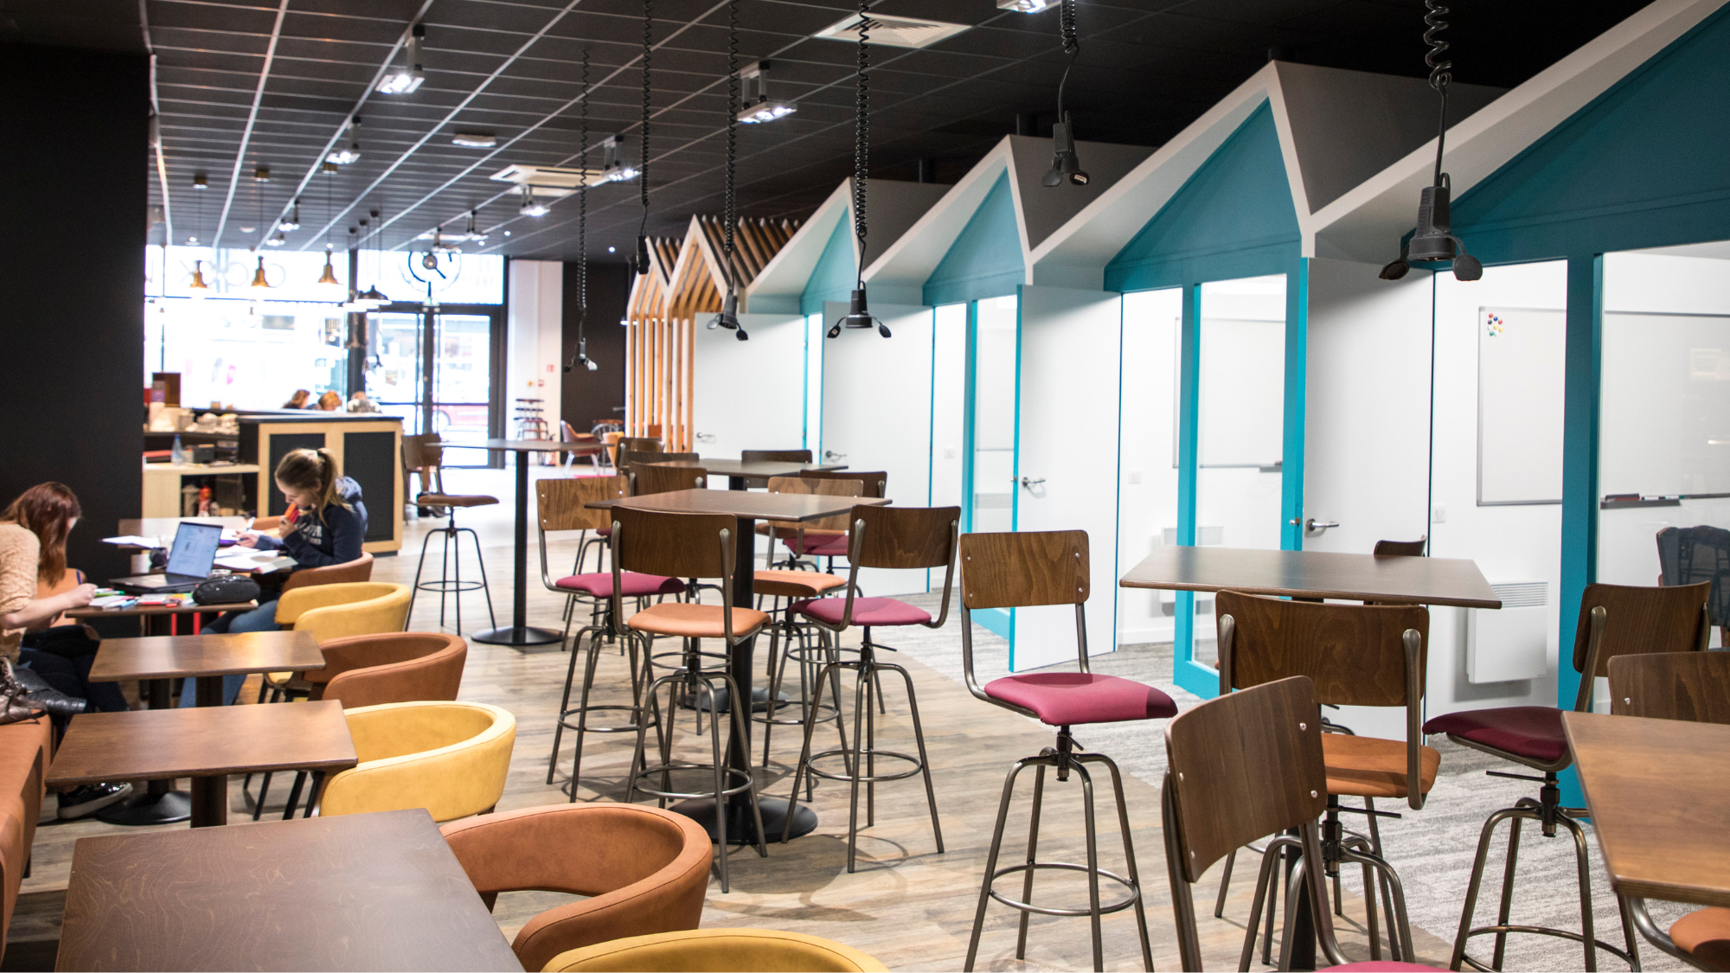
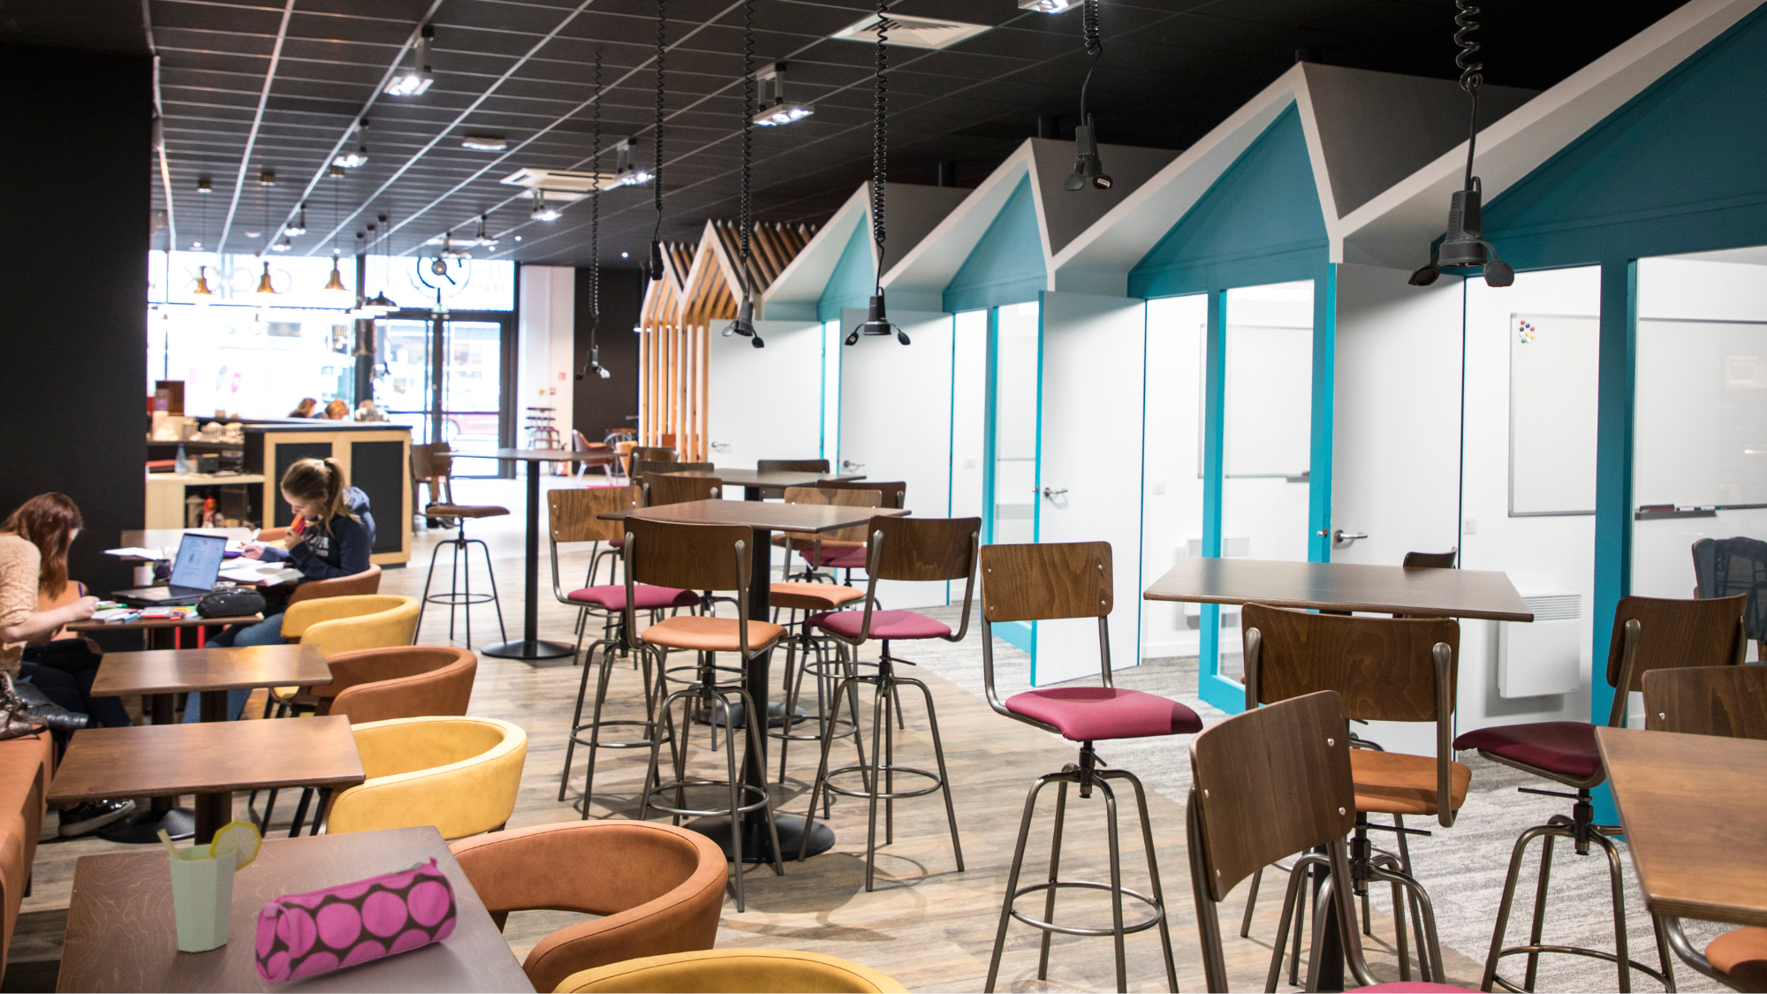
+ cup (211, 880)
+ pencil case (356, 918)
